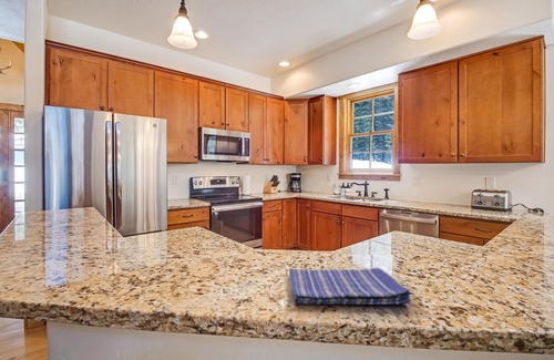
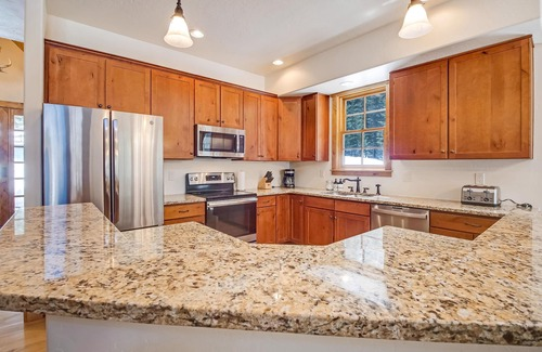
- dish towel (342, 281)
